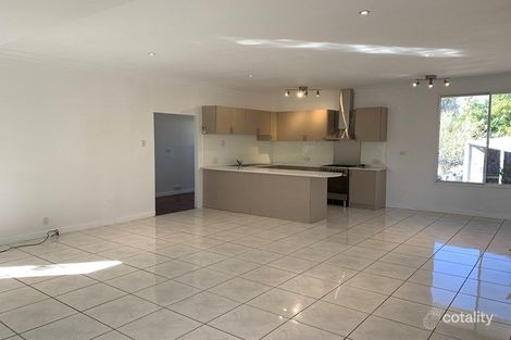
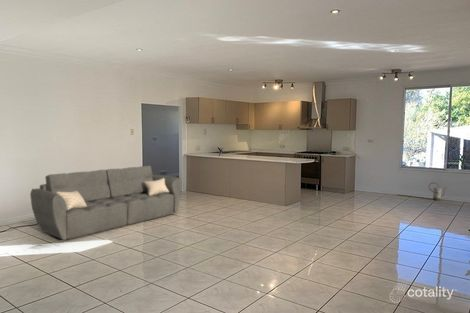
+ watering can (437, 191)
+ sofa (113, 196)
